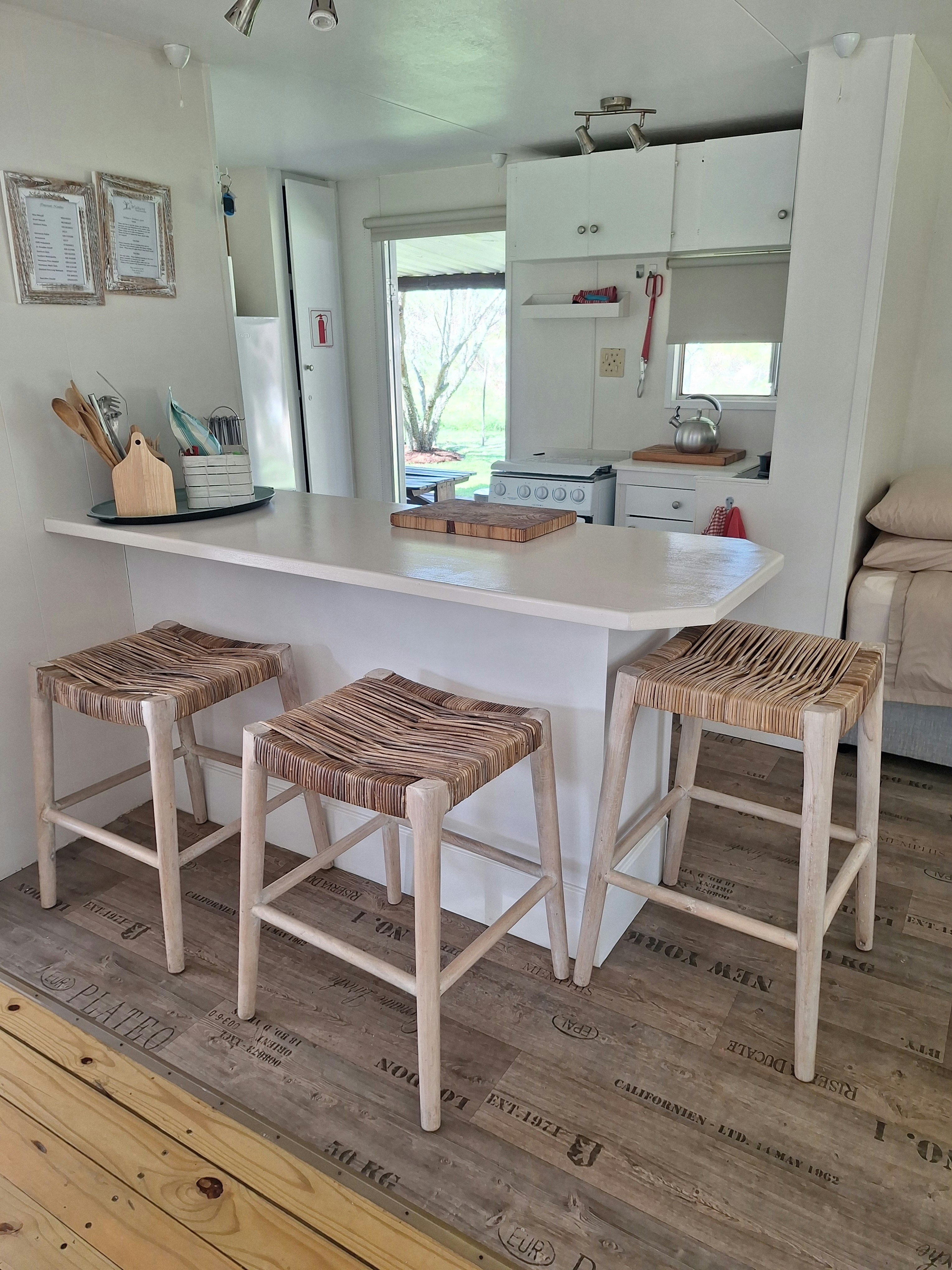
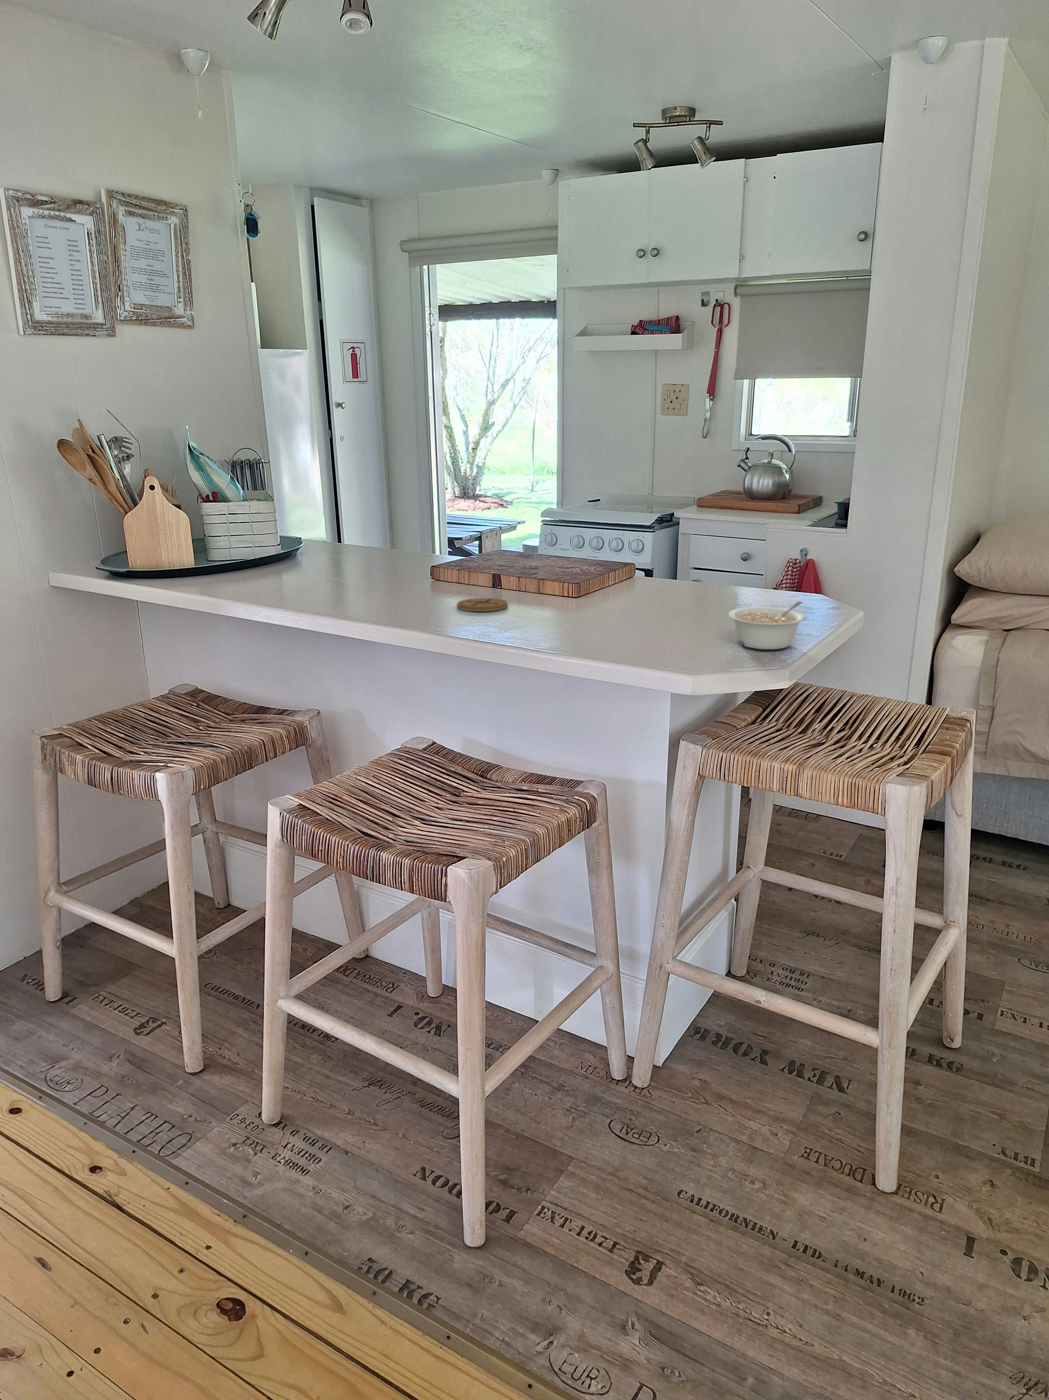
+ legume (766, 625)
+ coaster (483, 604)
